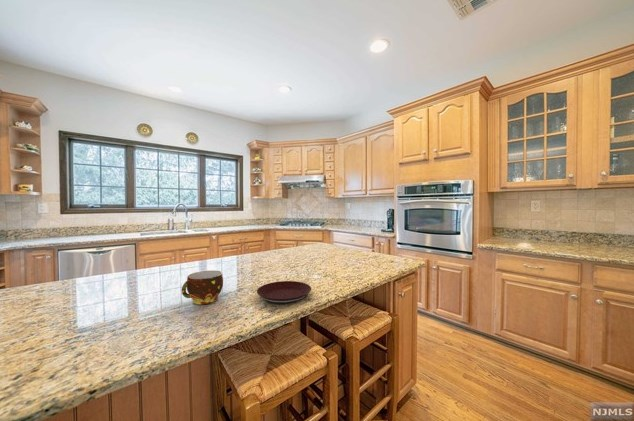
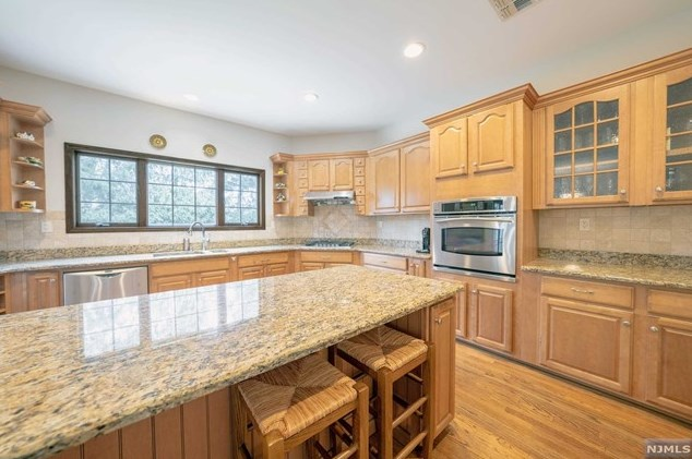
- cup (204, 288)
- plate (284, 292)
